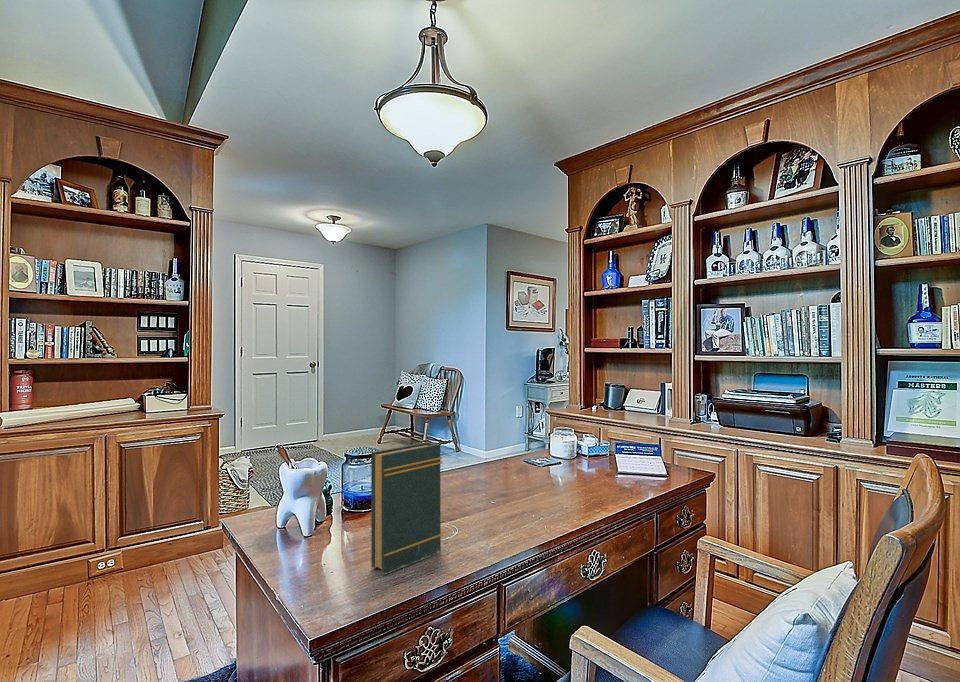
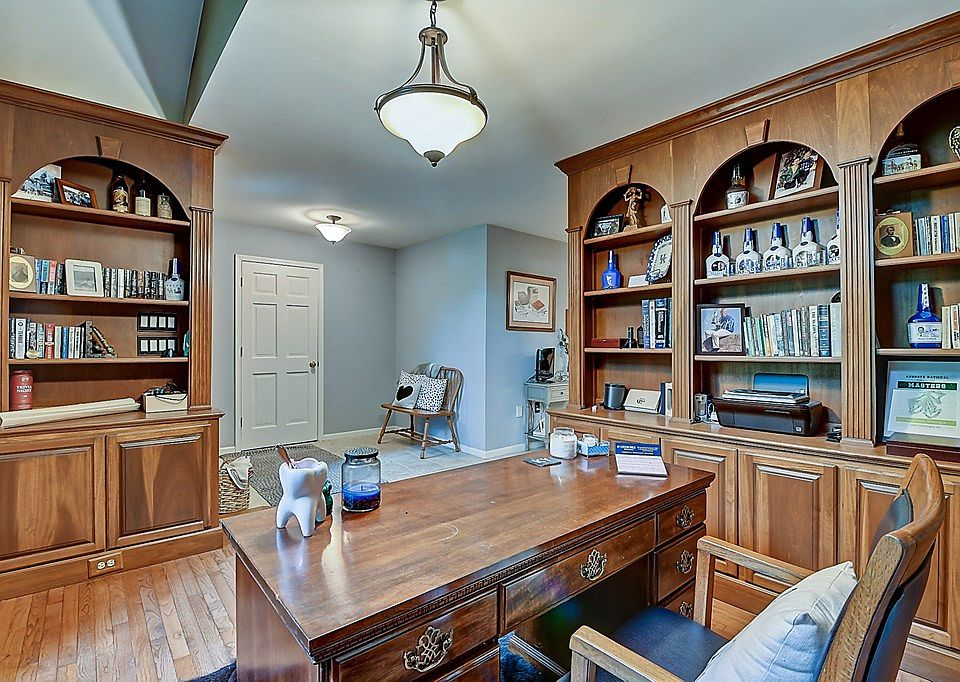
- book (408, 503)
